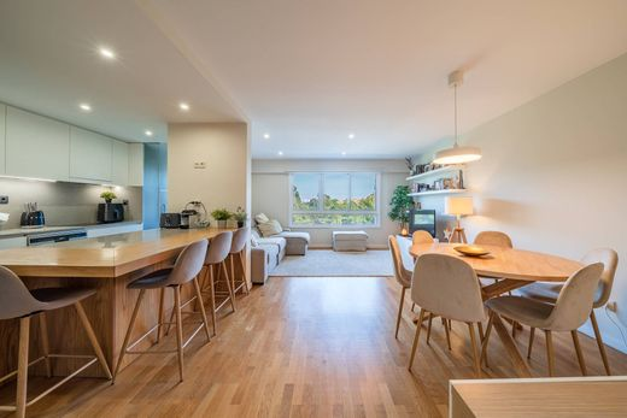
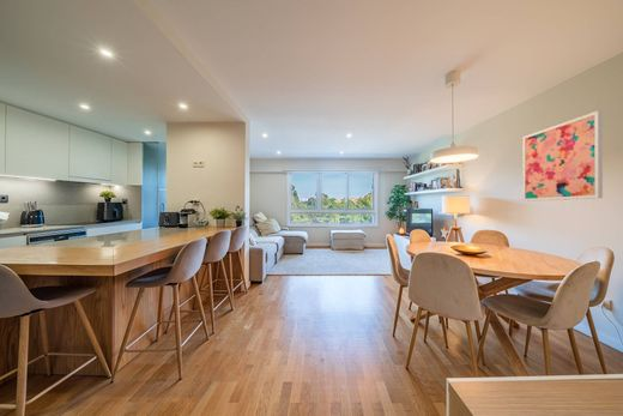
+ wall art (556, 162)
